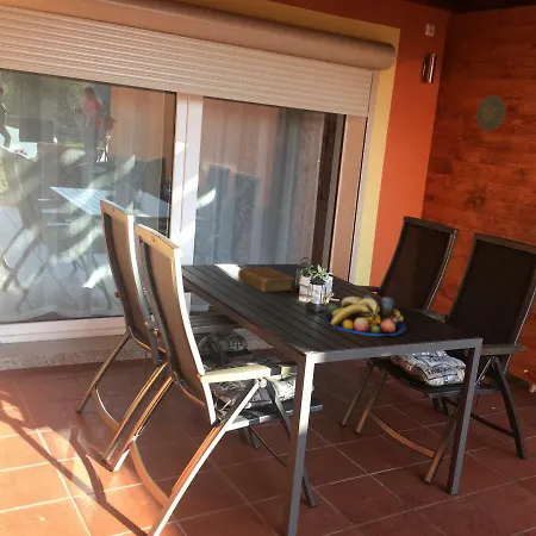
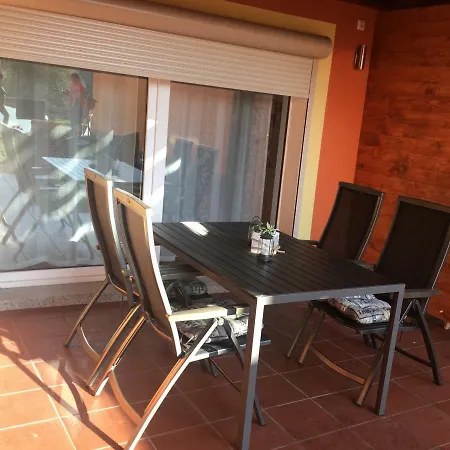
- fruit bowl (367, 310)
- decorative plate (490, 113)
- book (264, 279)
